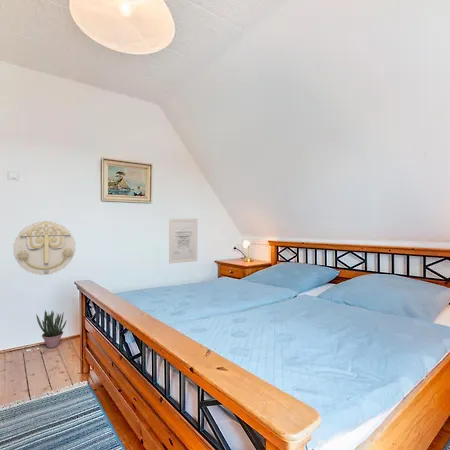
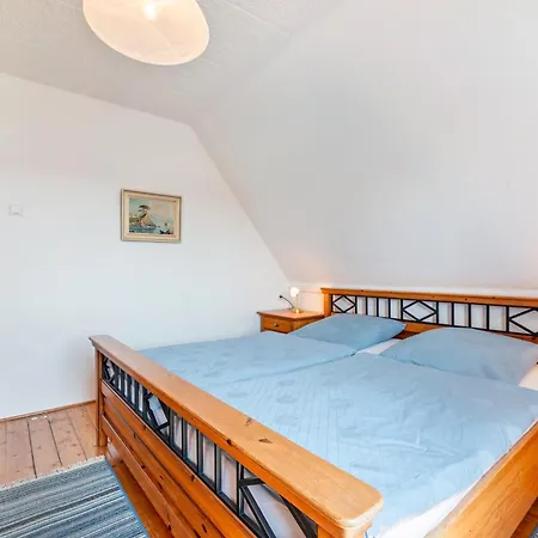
- wall decoration (46, 247)
- potted plant (51, 328)
- wall art (183, 240)
